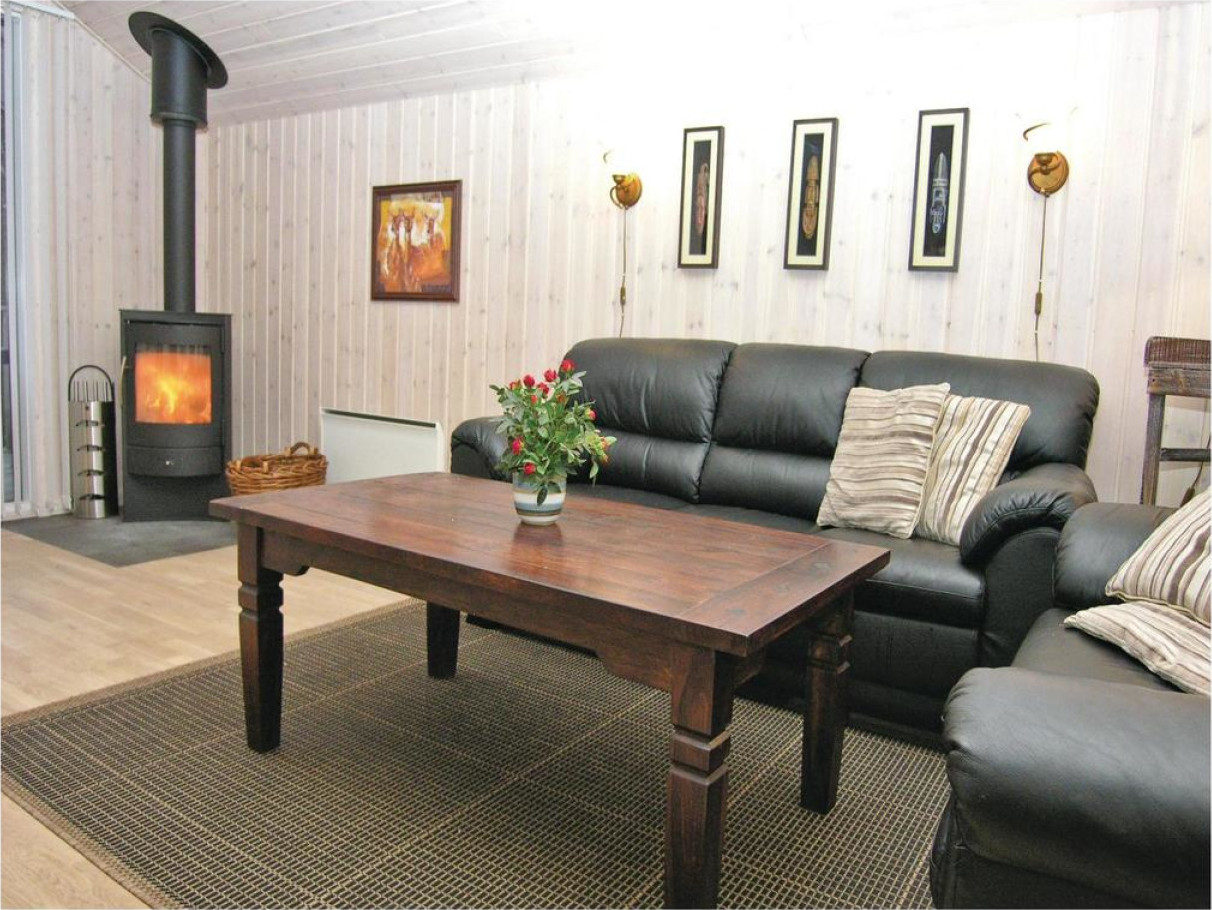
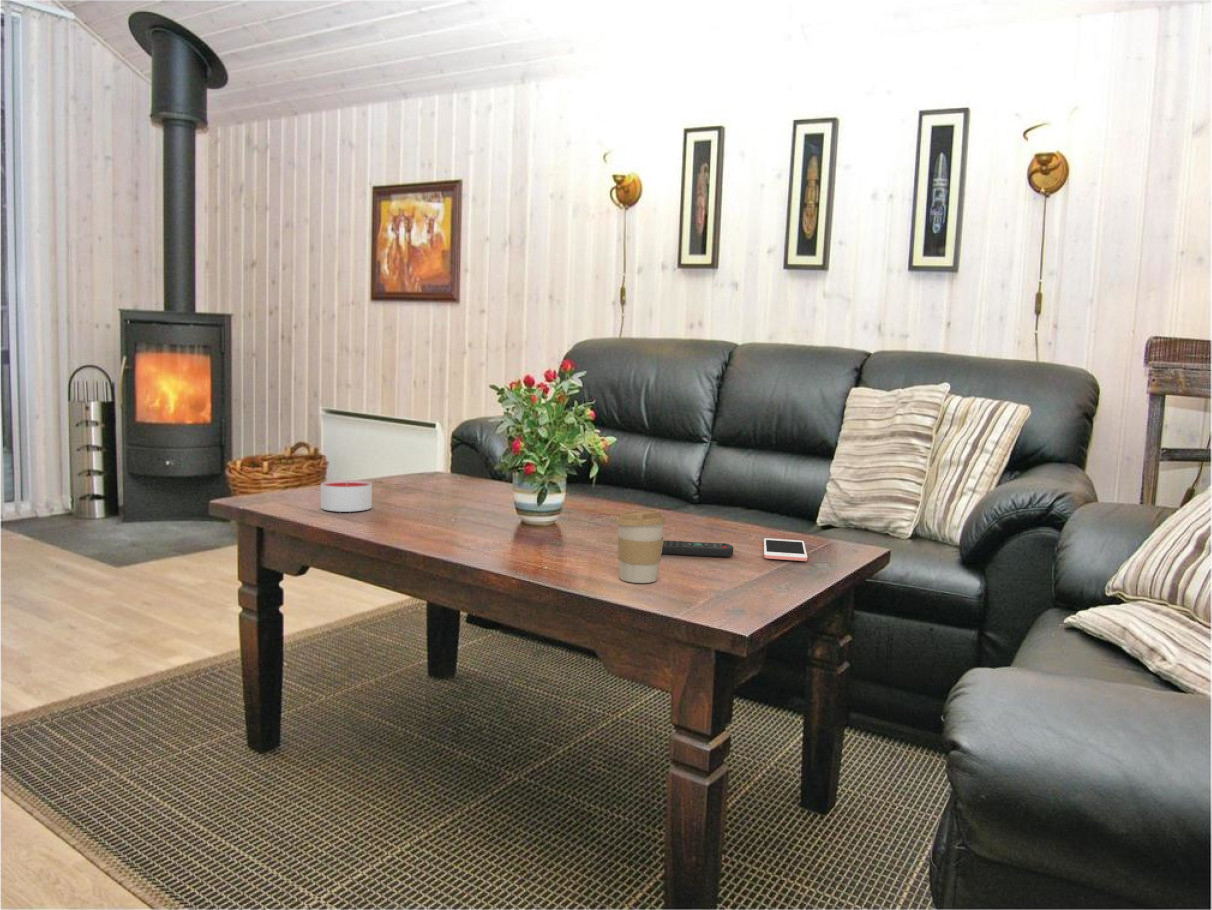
+ cell phone (784, 549)
+ coffee cup (639, 544)
+ candle (346, 494)
+ remote control (678, 547)
